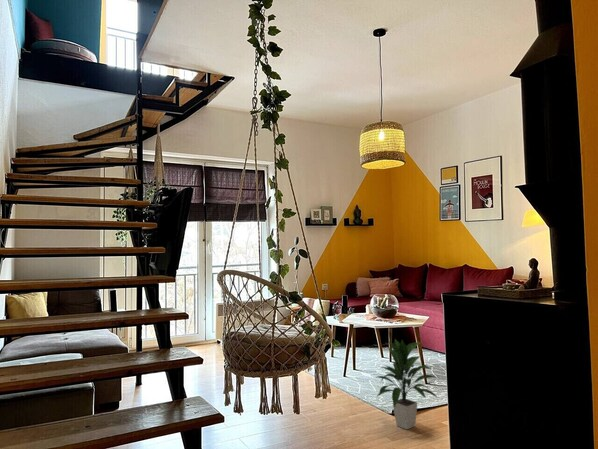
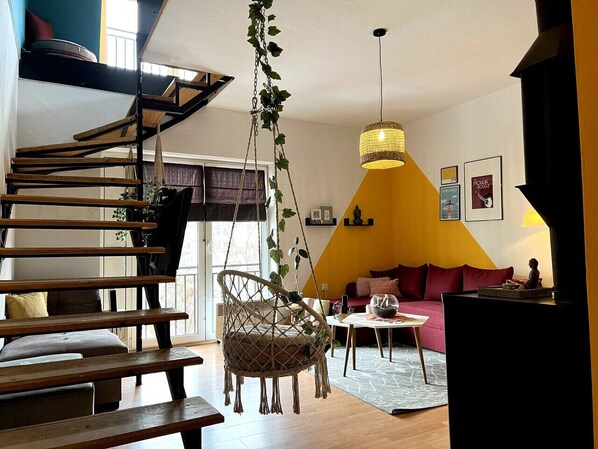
- indoor plant (403, 380)
